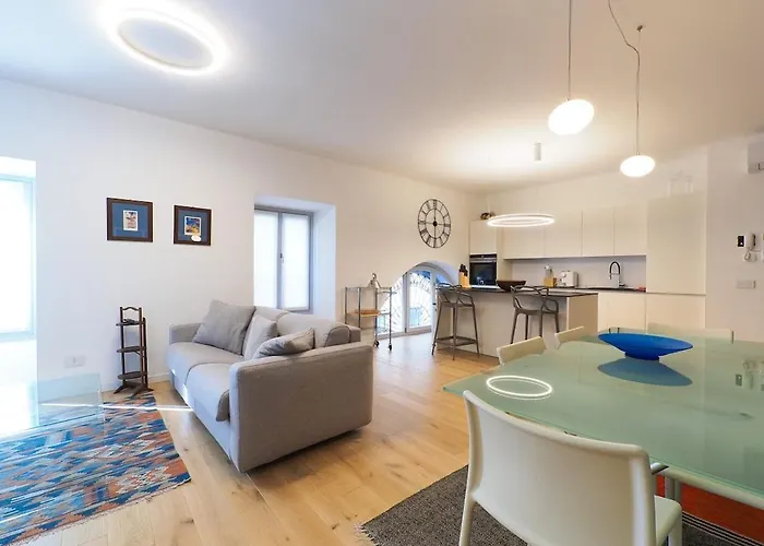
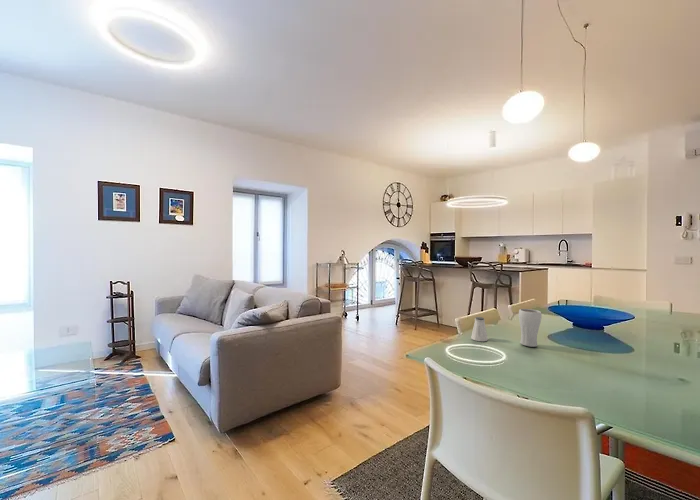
+ saltshaker (479, 328)
+ drinking glass (529, 327)
